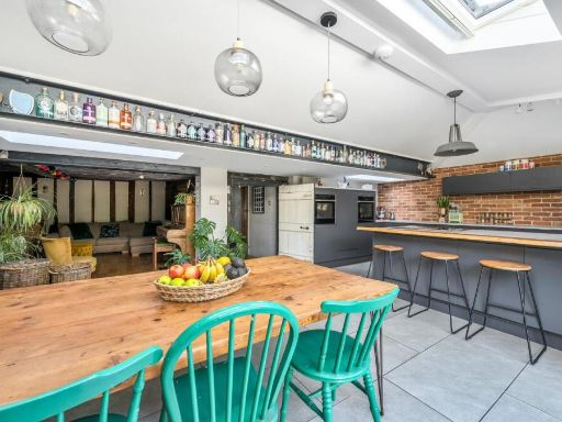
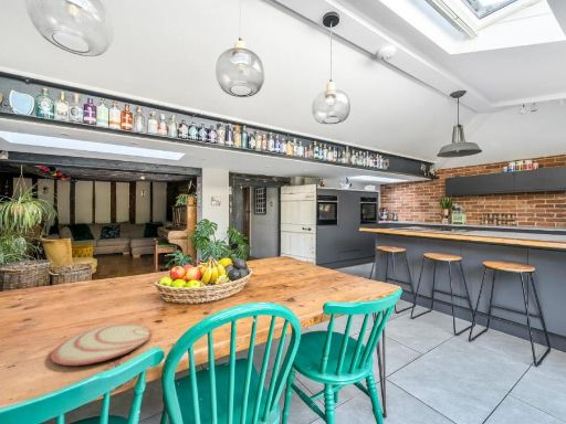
+ plate (104, 338)
